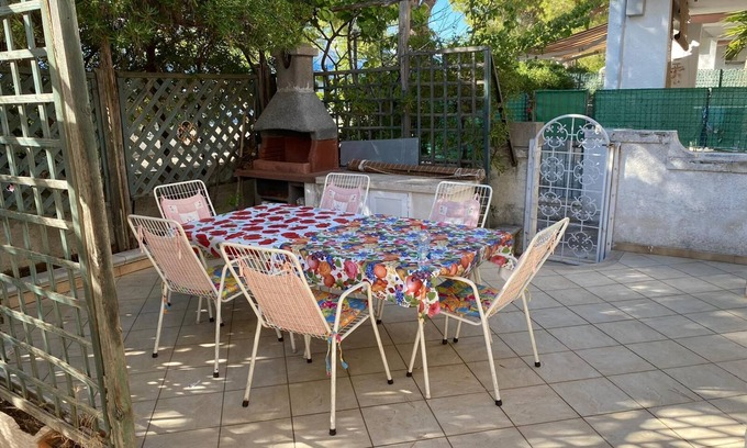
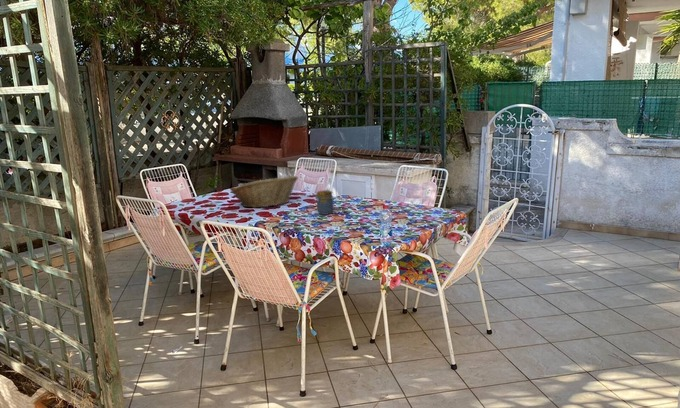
+ jar (324, 202)
+ fruit basket (265, 189)
